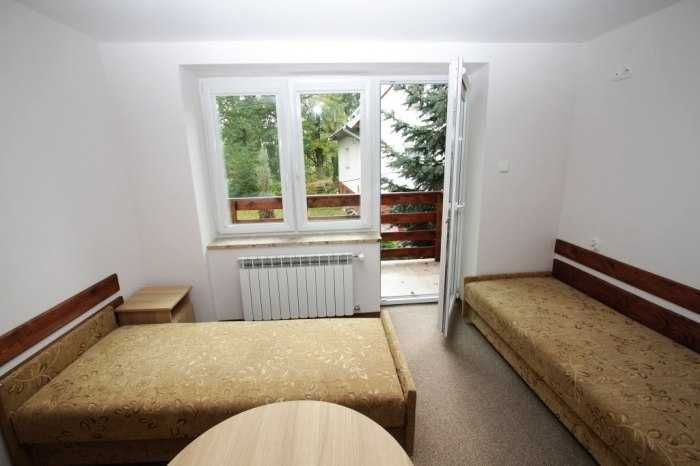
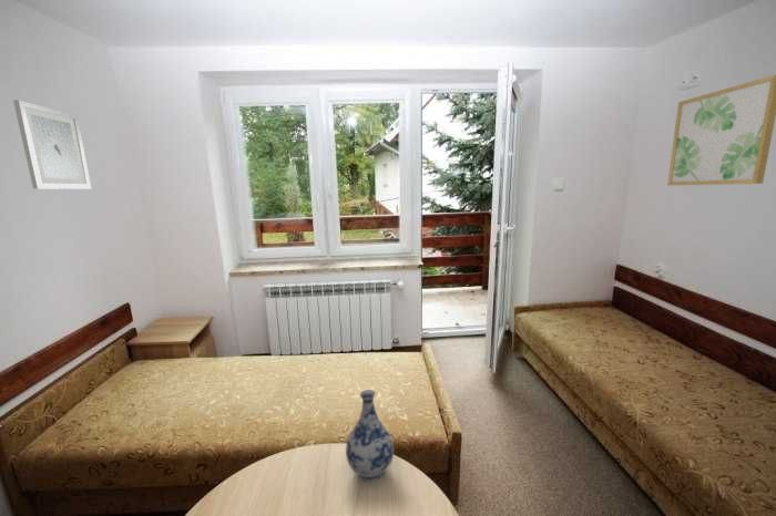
+ wall art (57, 149)
+ wall art (716, 138)
+ vase (369, 433)
